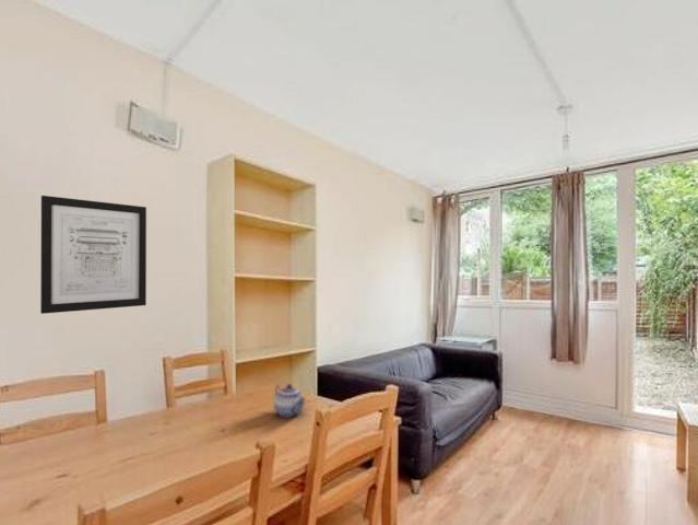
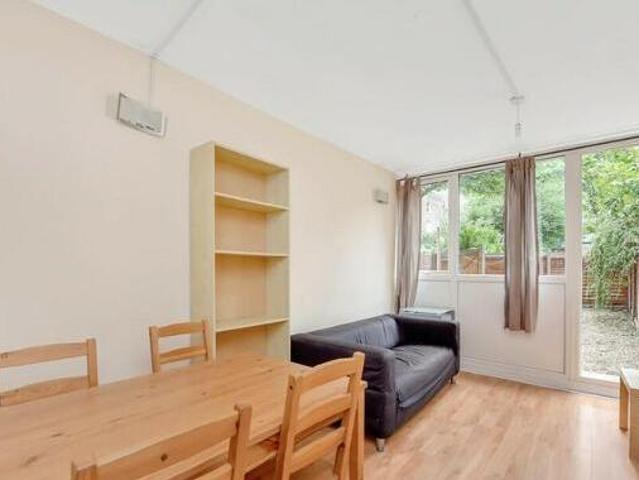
- wall art (97, 255)
- teapot (288, 398)
